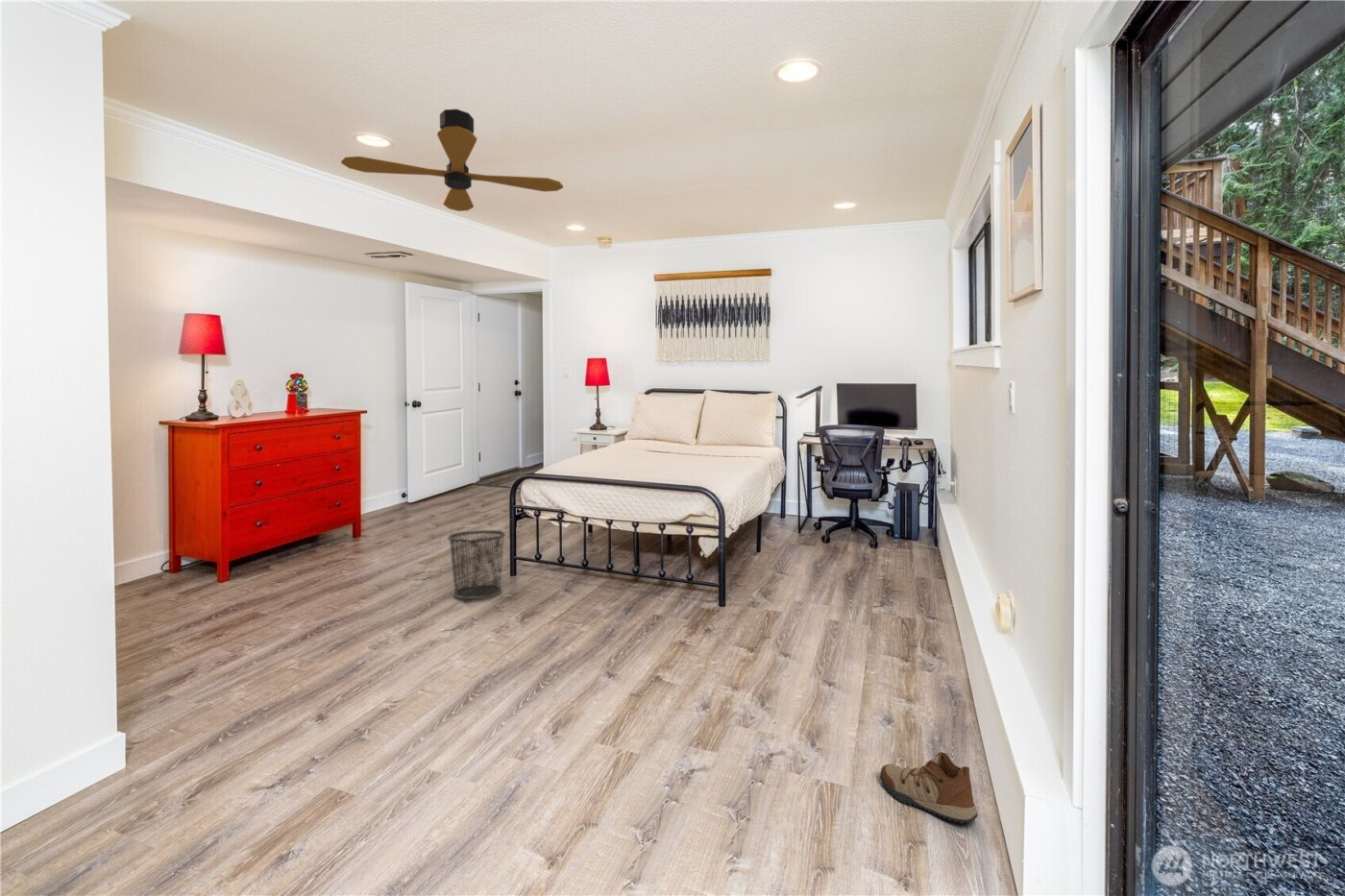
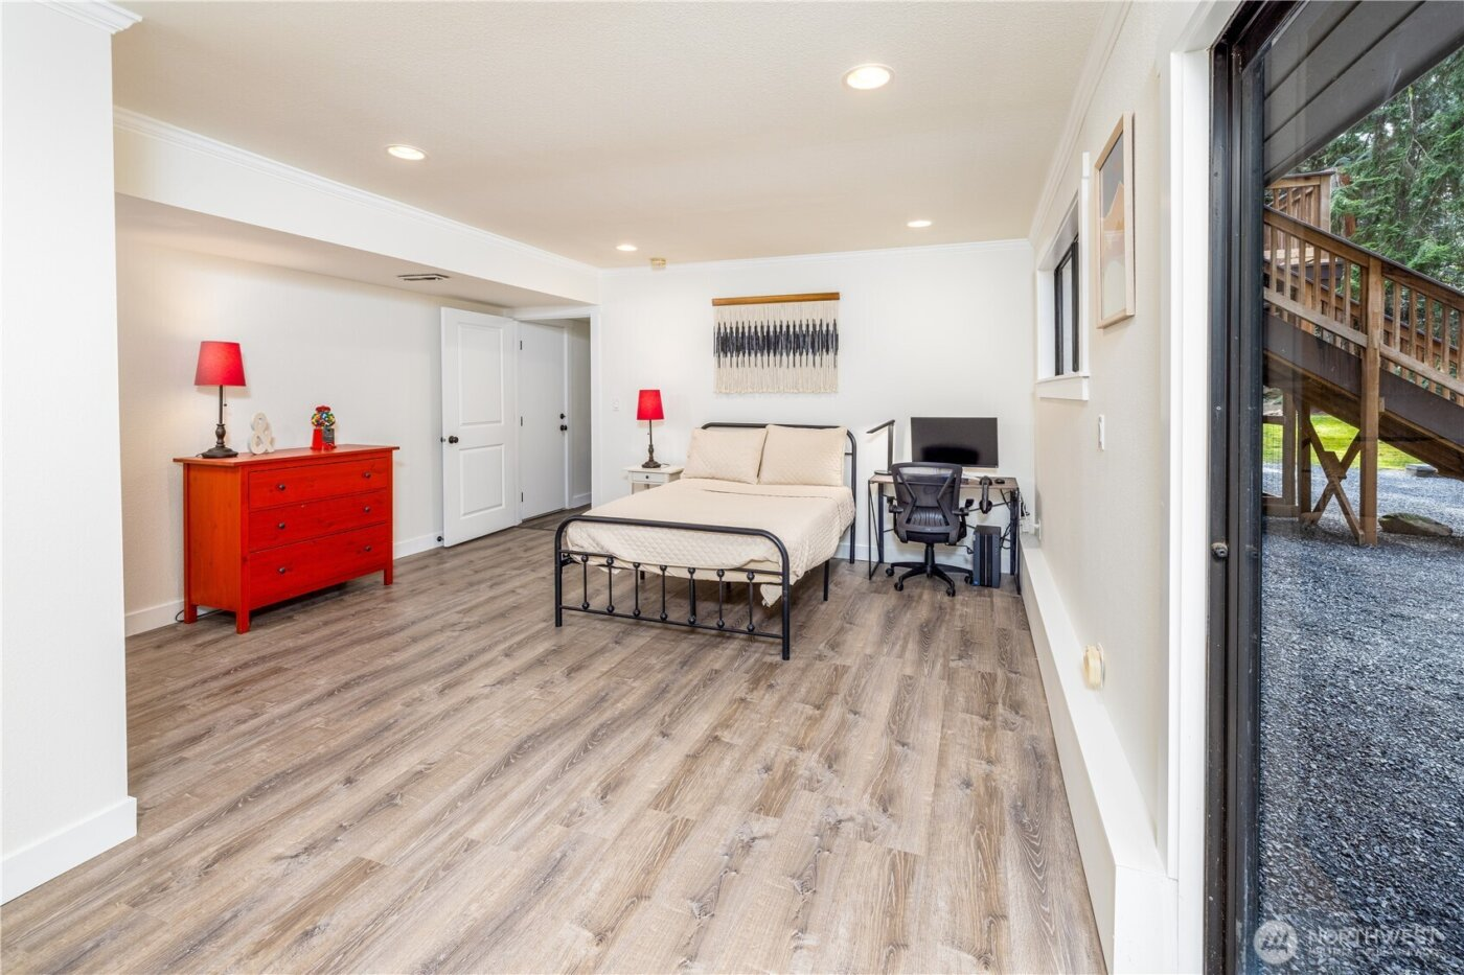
- ceiling fan (457, 151)
- waste bin (477, 564)
- shoe (926, 775)
